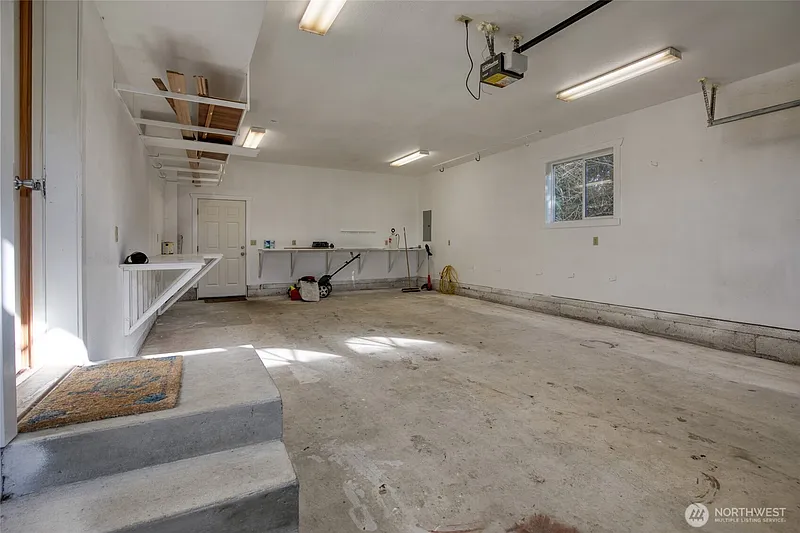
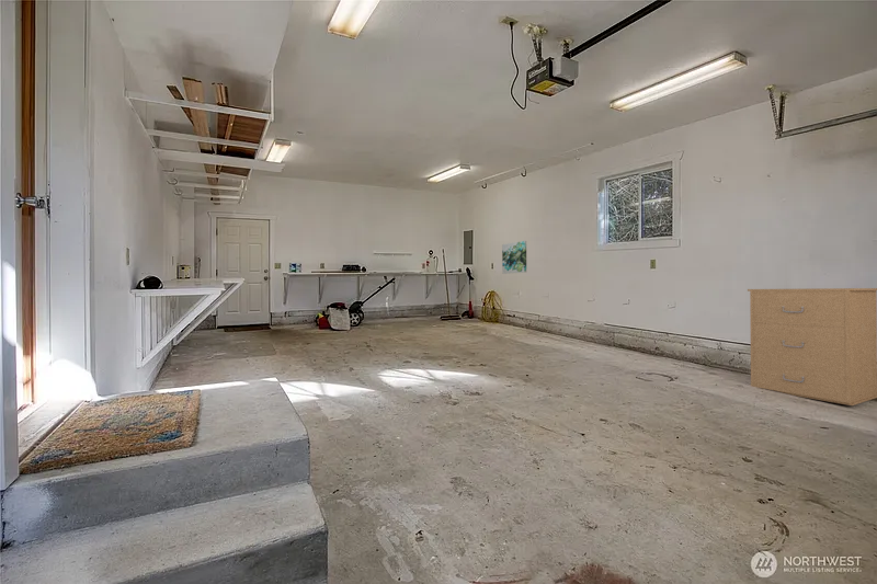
+ wall art (514, 257)
+ filing cabinet (810, 340)
